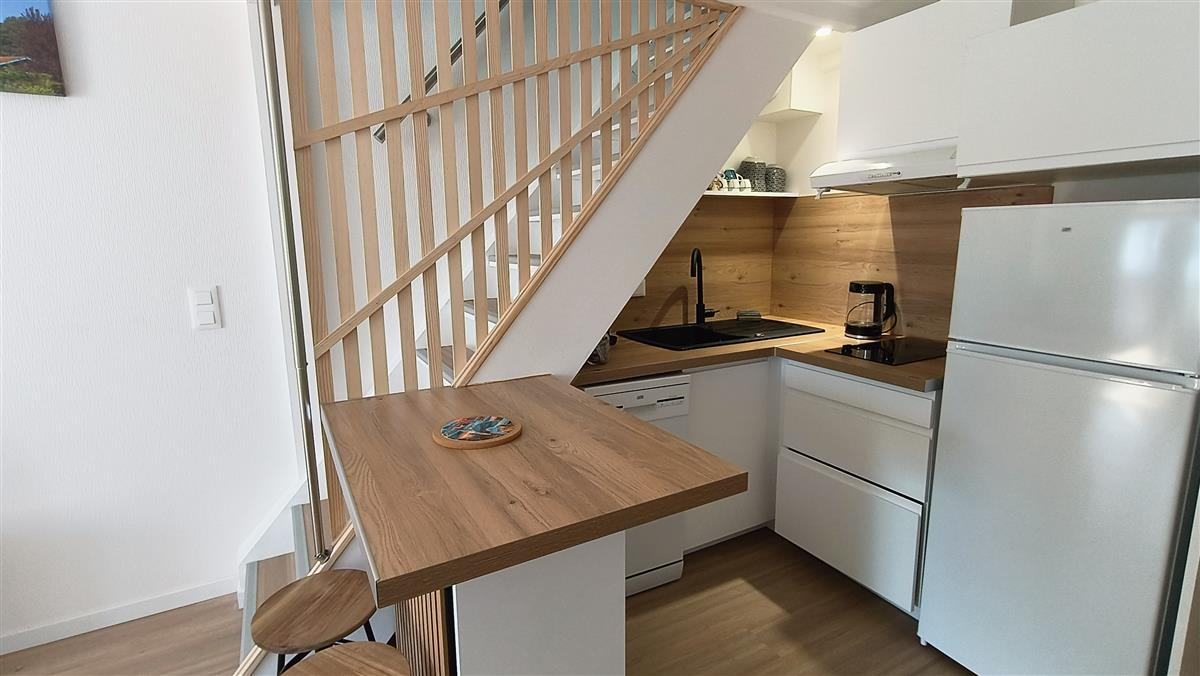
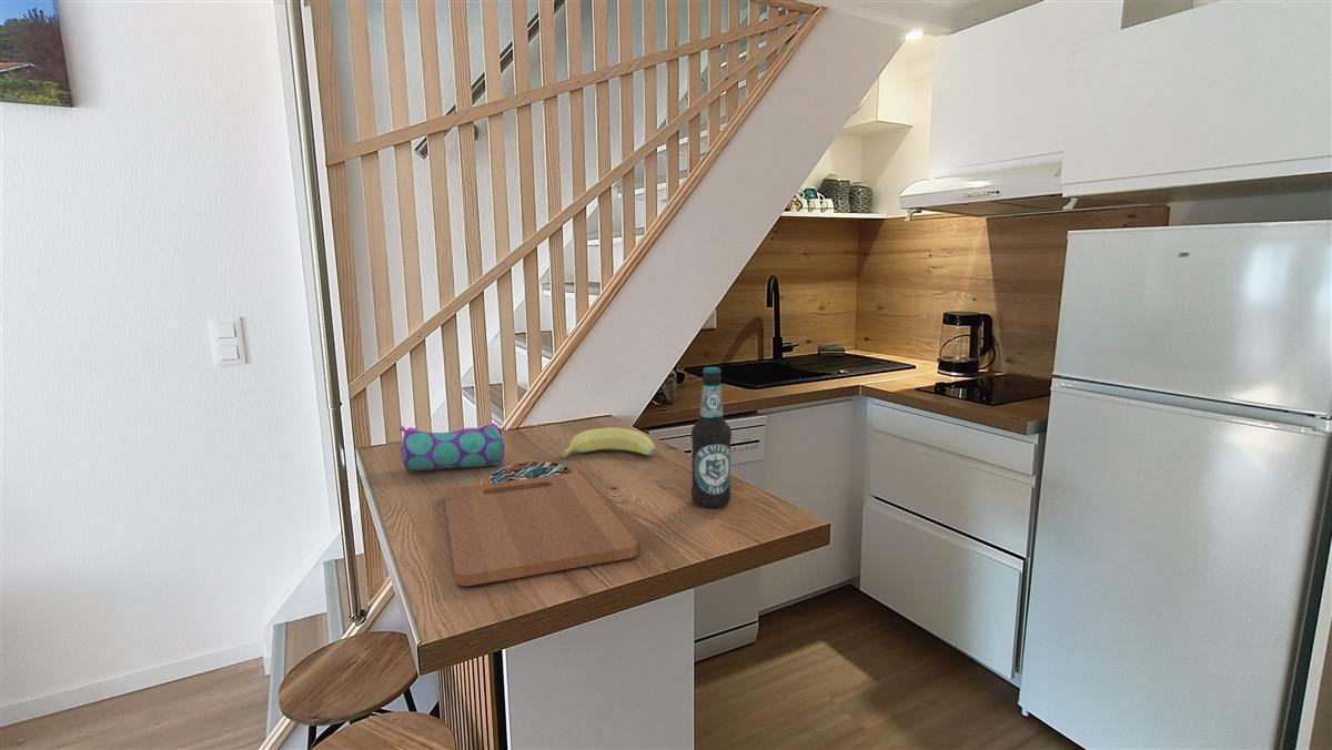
+ cutting board (531, 518)
+ banana (605, 443)
+ pencil case (453, 445)
+ bottle (710, 436)
